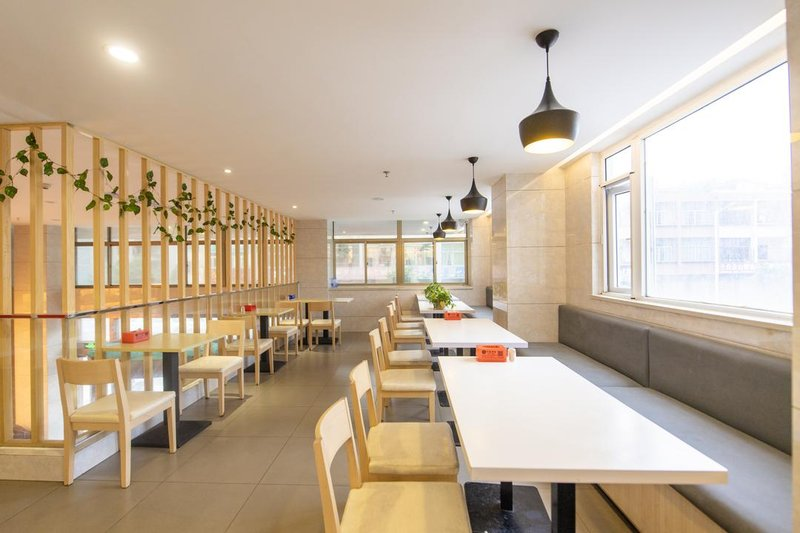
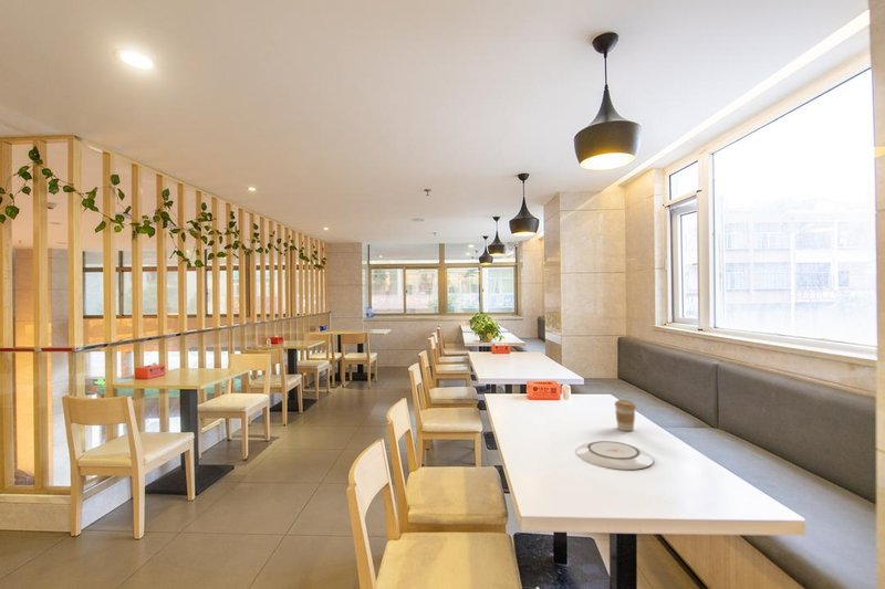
+ plate (613, 452)
+ coffee cup (625, 414)
